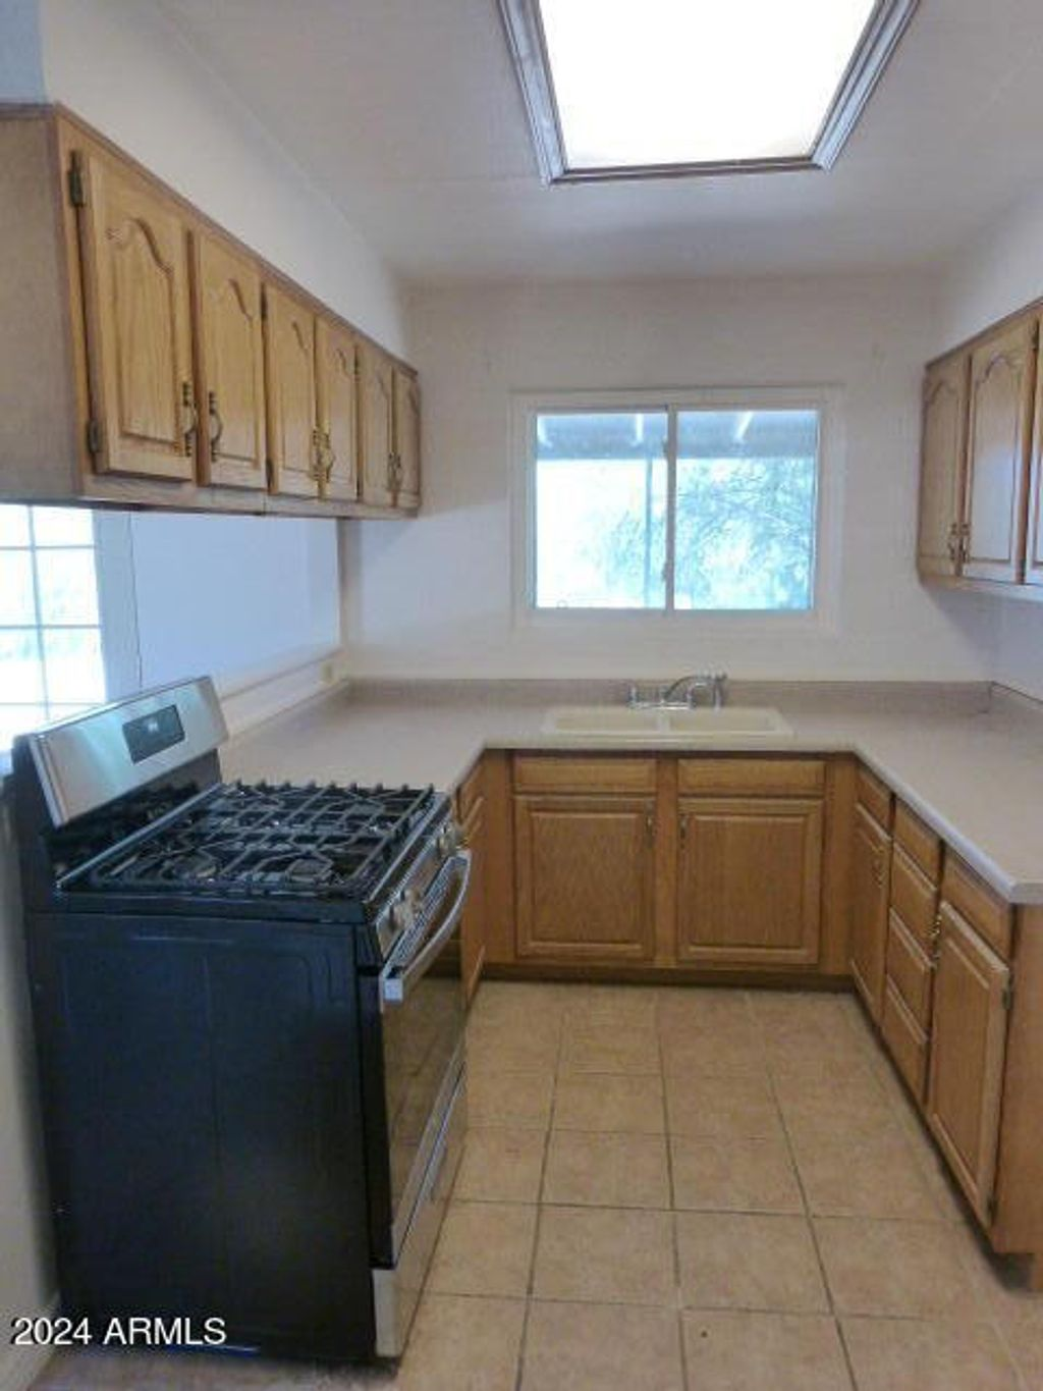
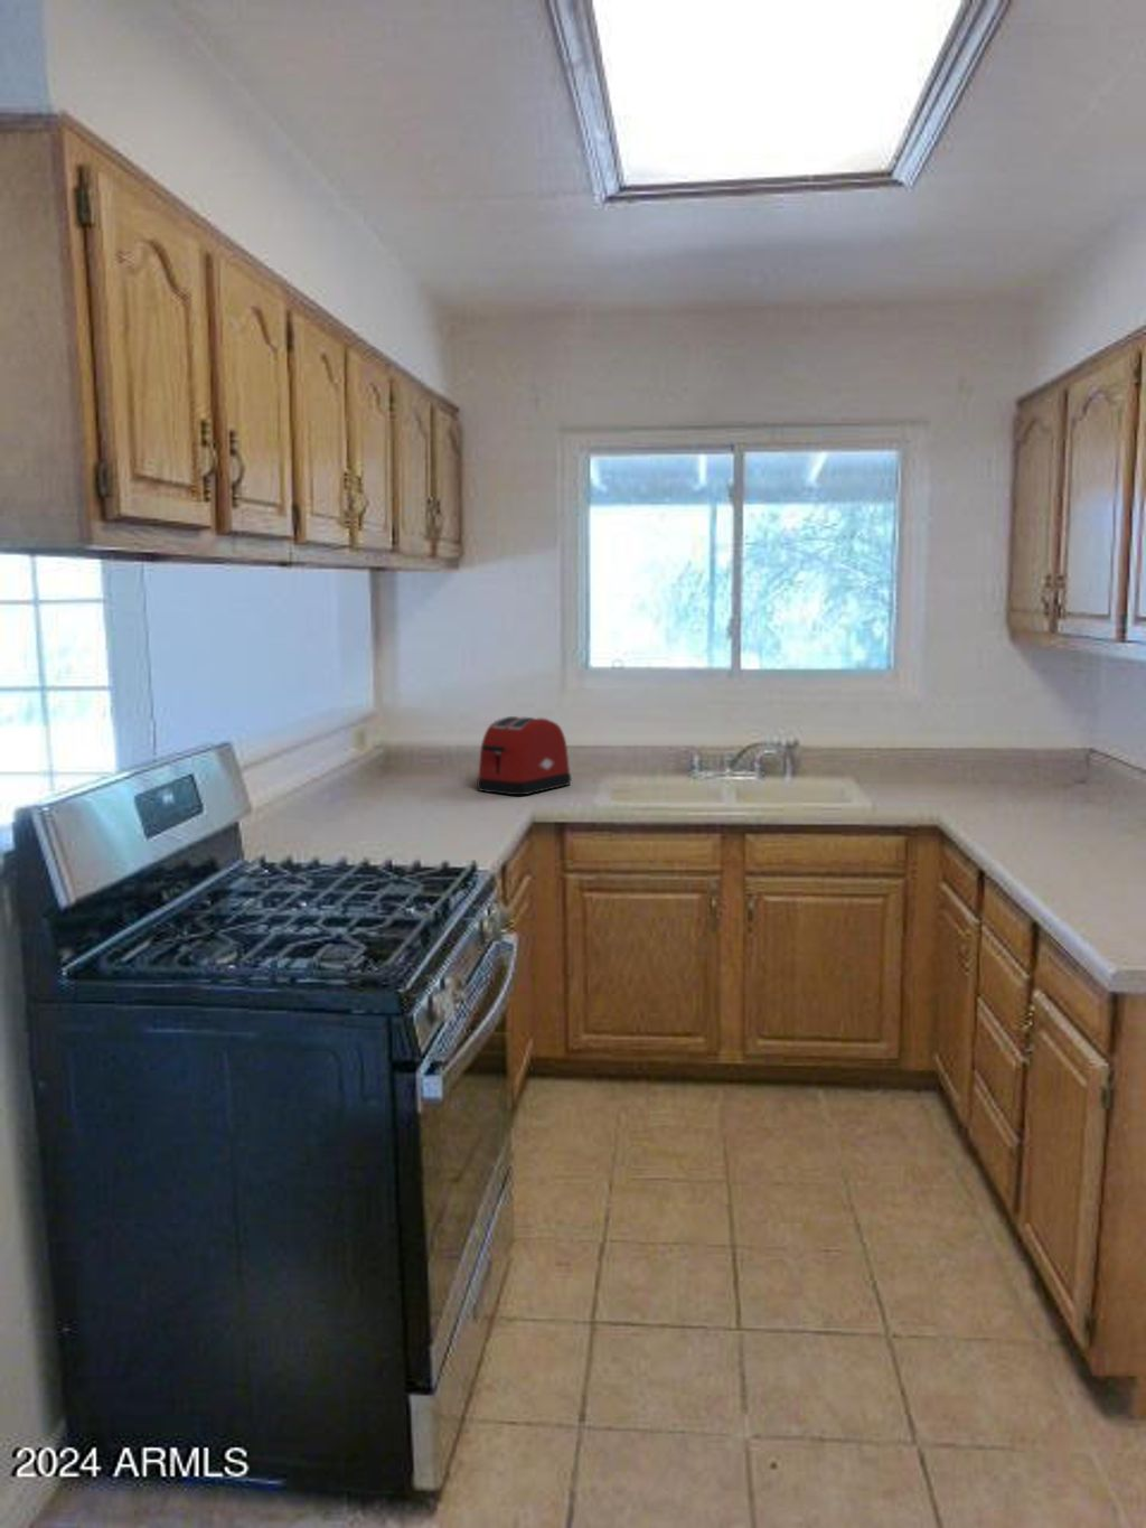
+ toaster (522, 753)
